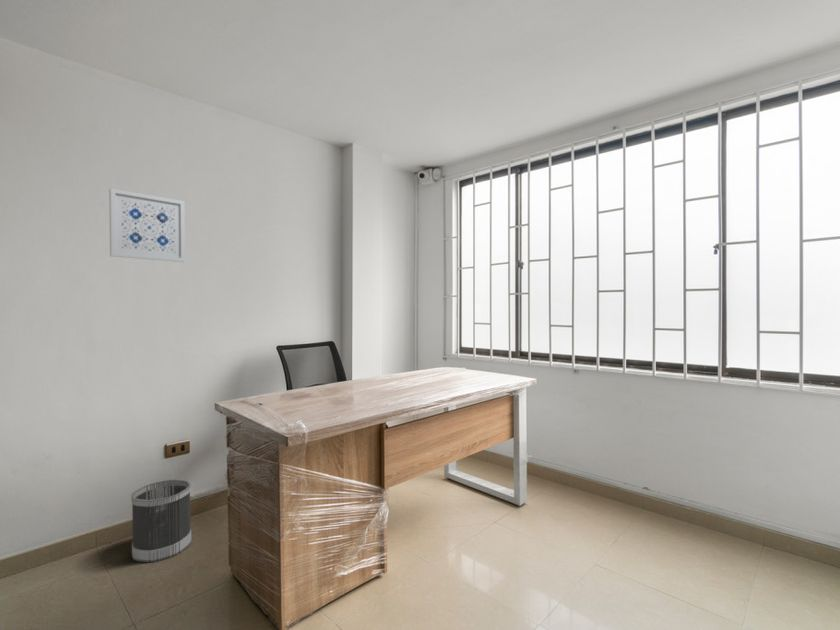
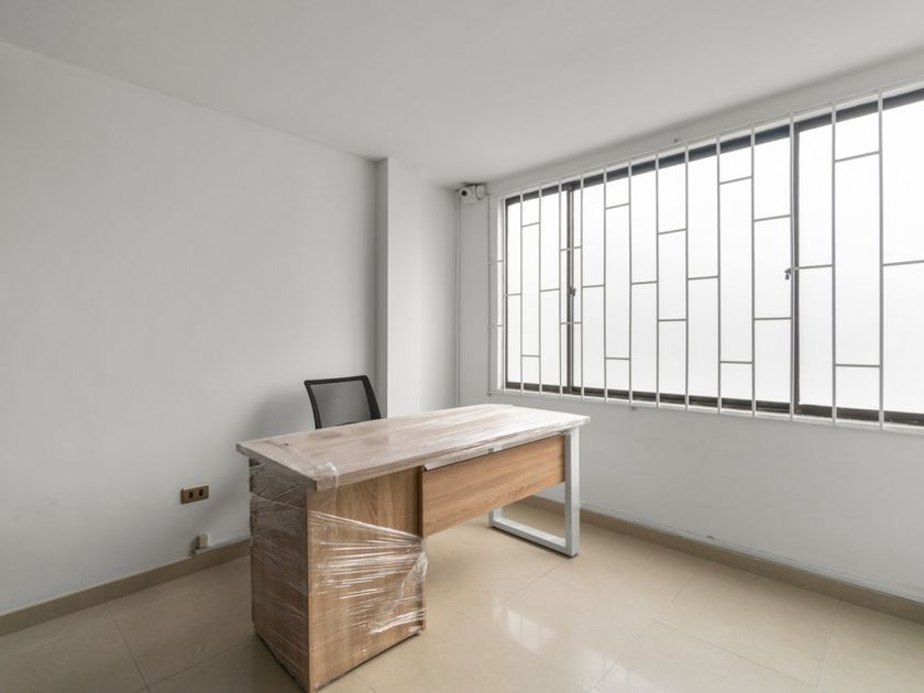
- wall art (149, 227)
- wastebasket (162, 518)
